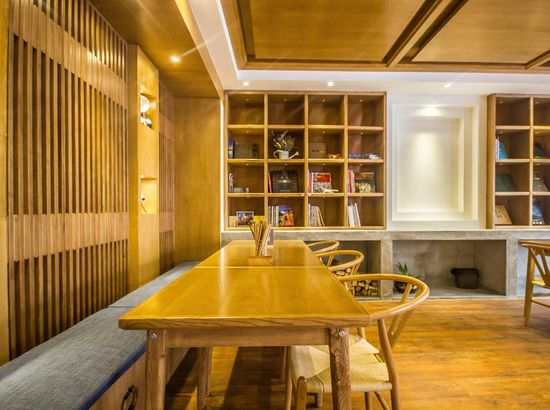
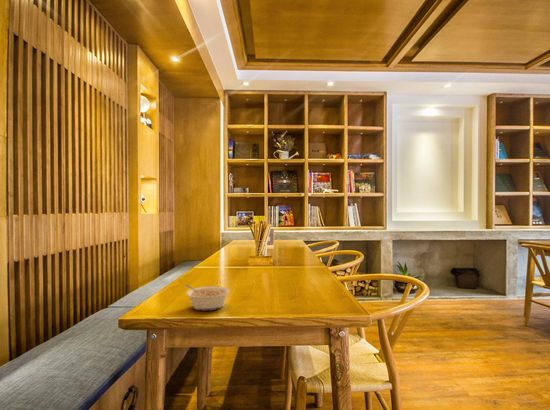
+ legume (206, 297)
